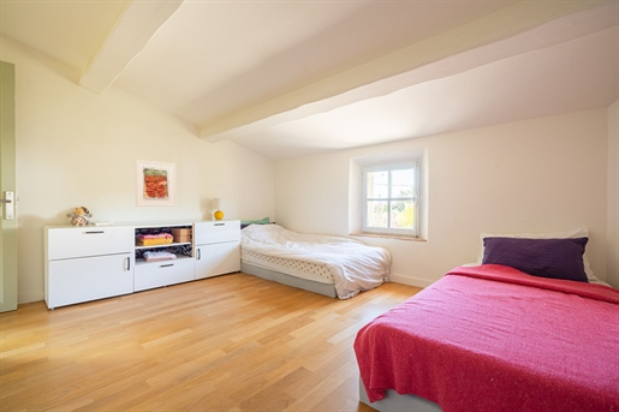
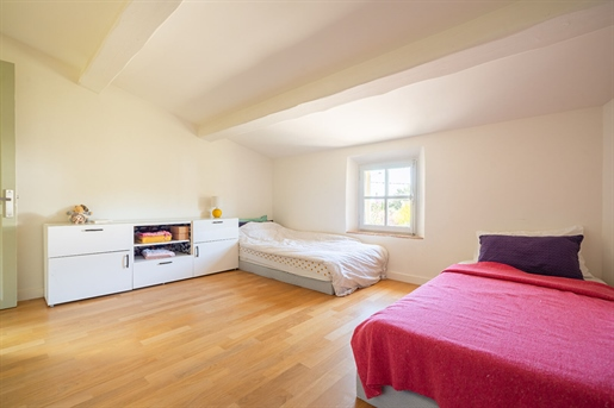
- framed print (156, 184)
